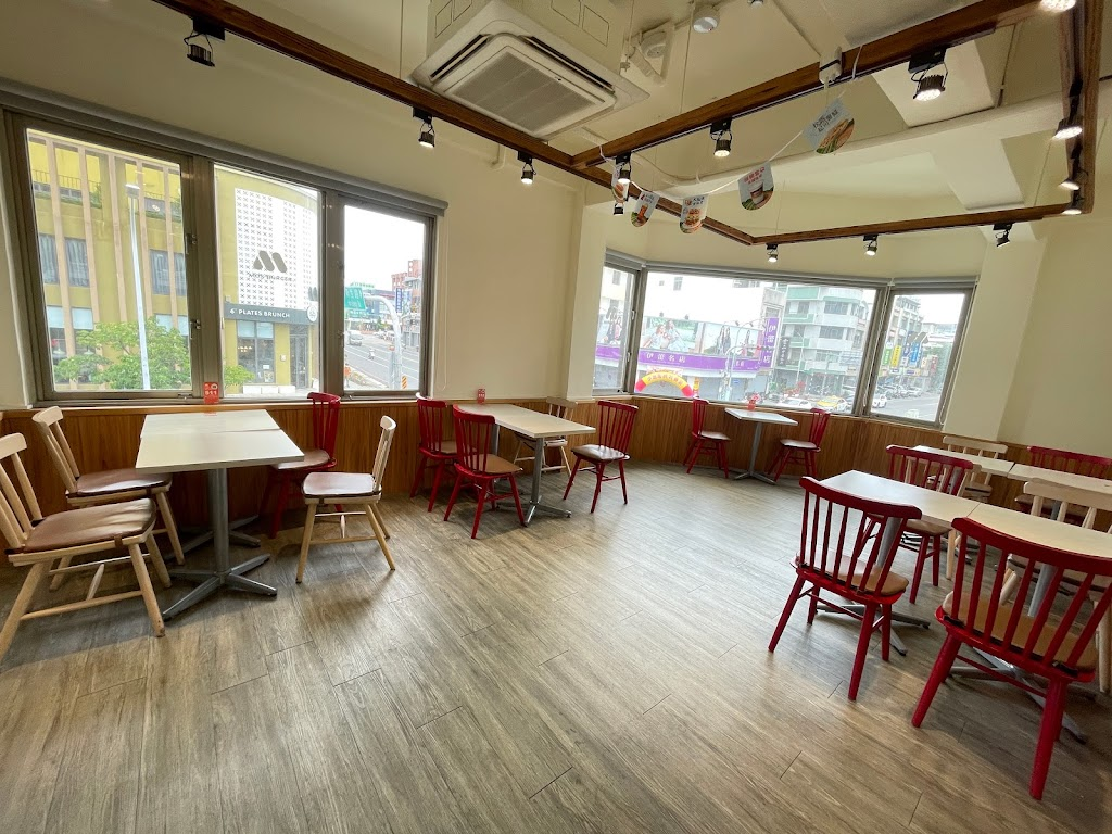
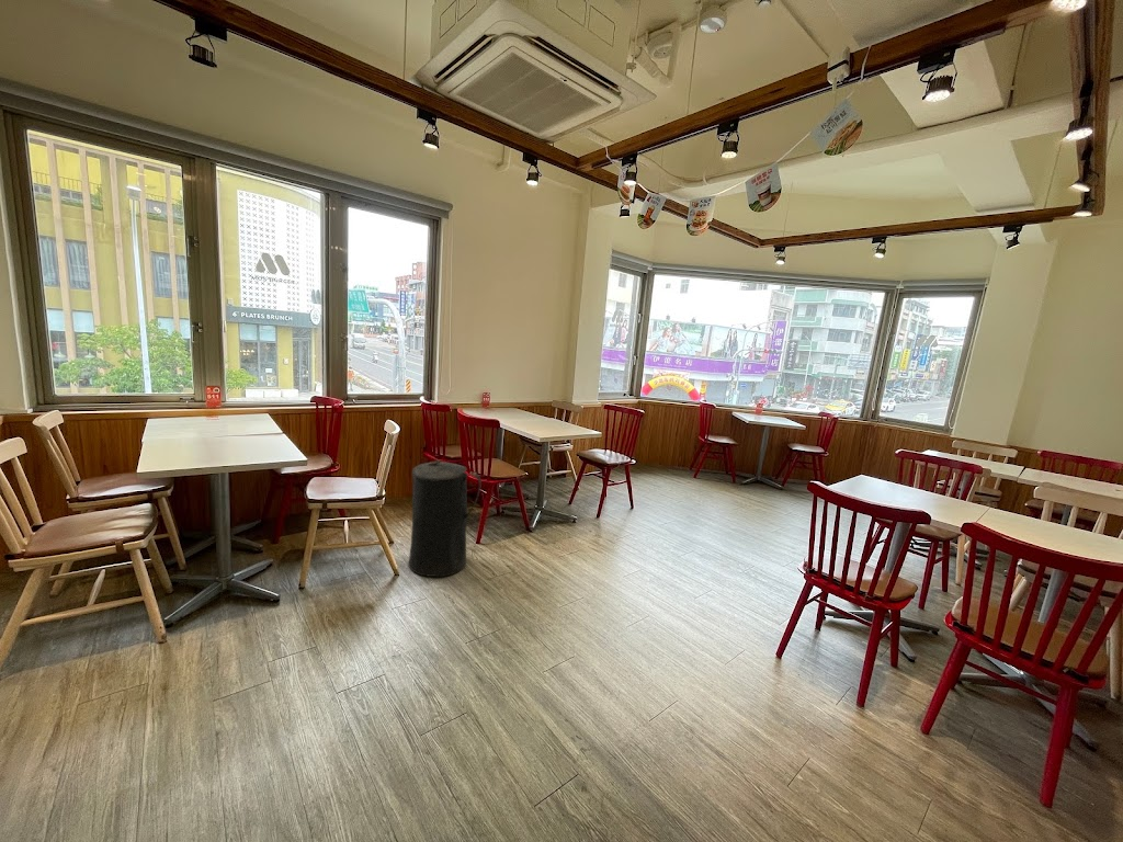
+ trash can (444, 512)
